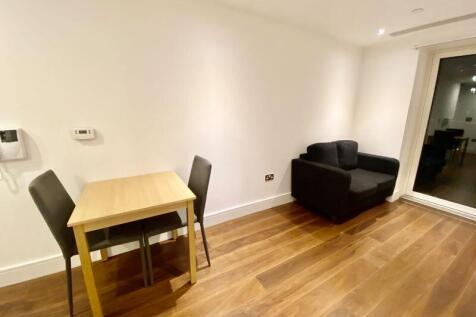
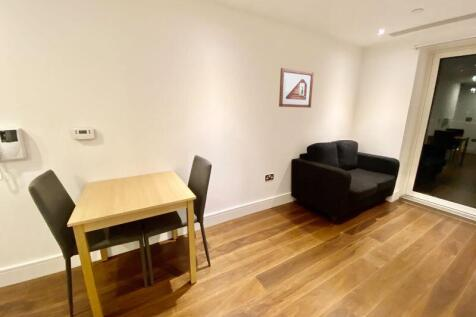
+ picture frame (296, 89)
